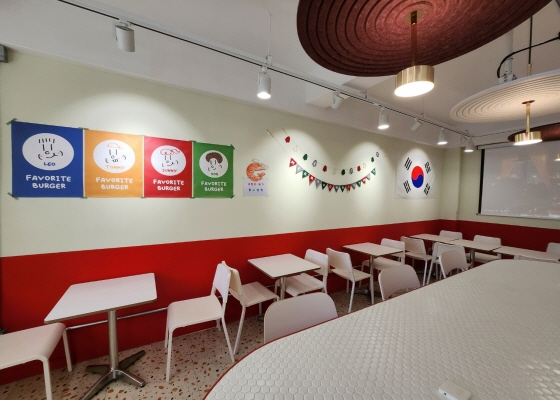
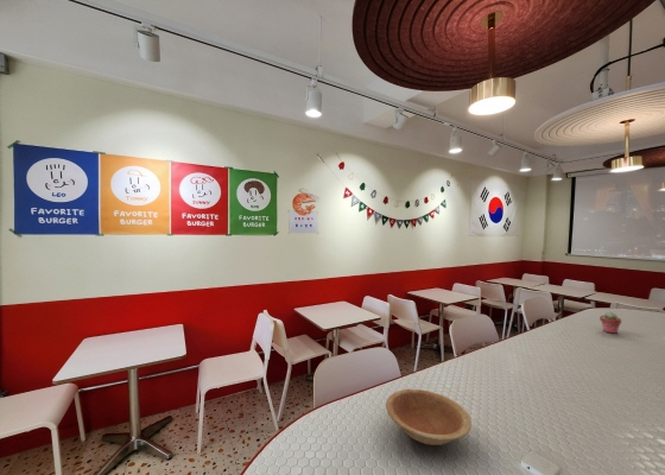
+ bowl (425, 420)
+ potted succulent (610, 321)
